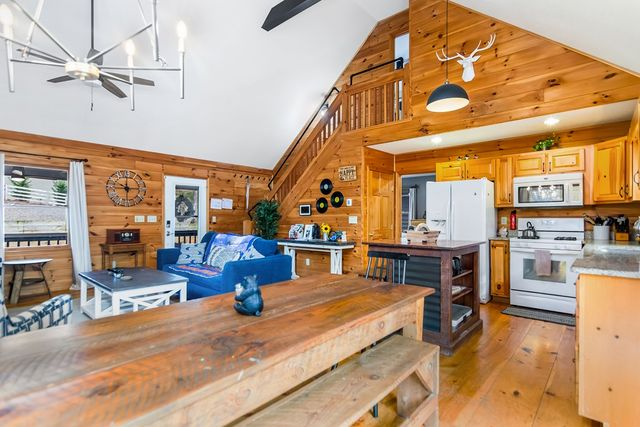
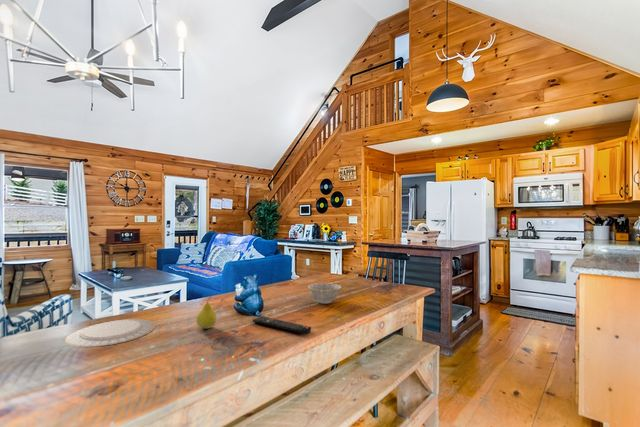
+ remote control (281, 325)
+ fruit (206, 311)
+ bowl (324, 293)
+ chinaware (112, 329)
